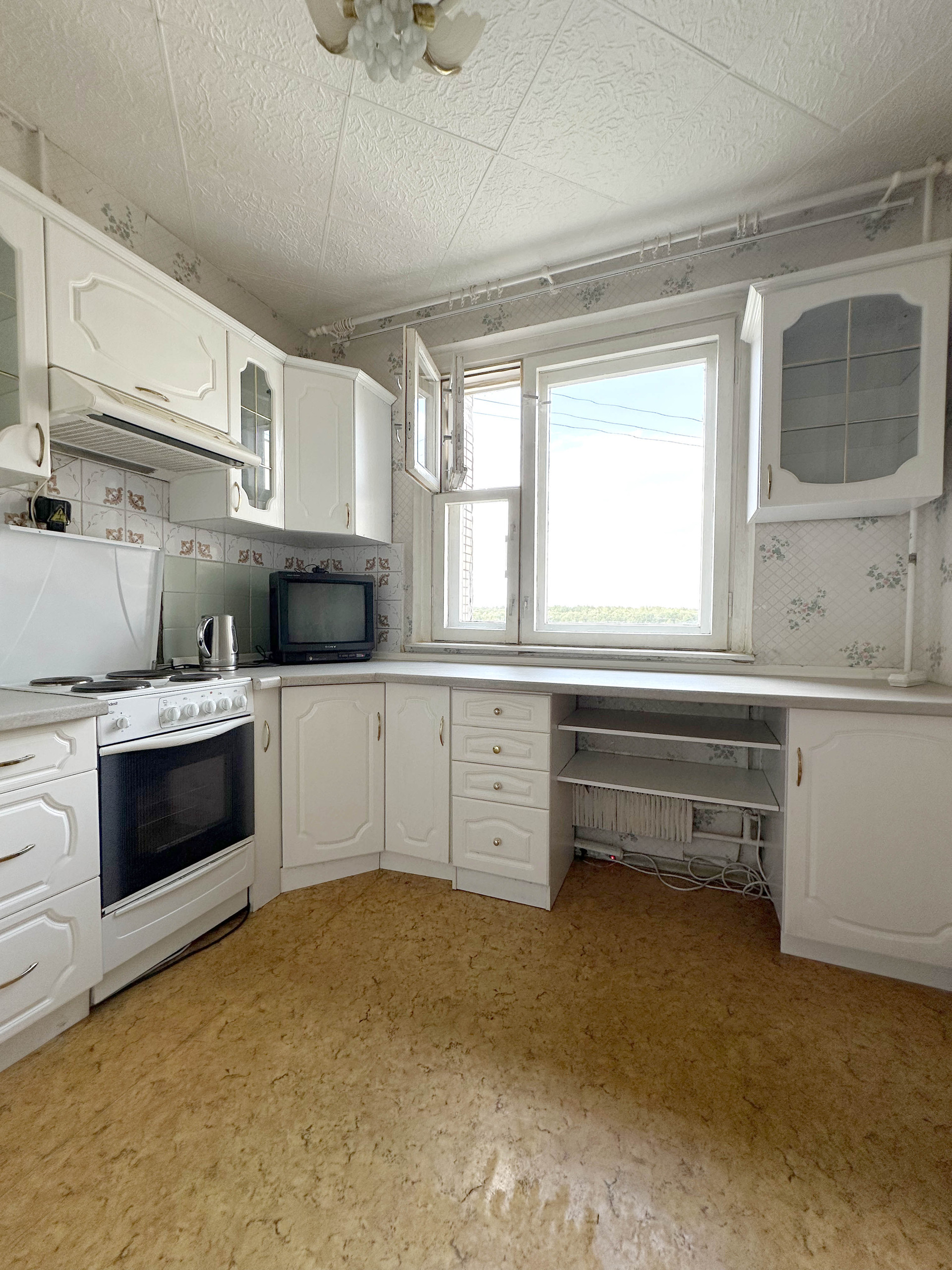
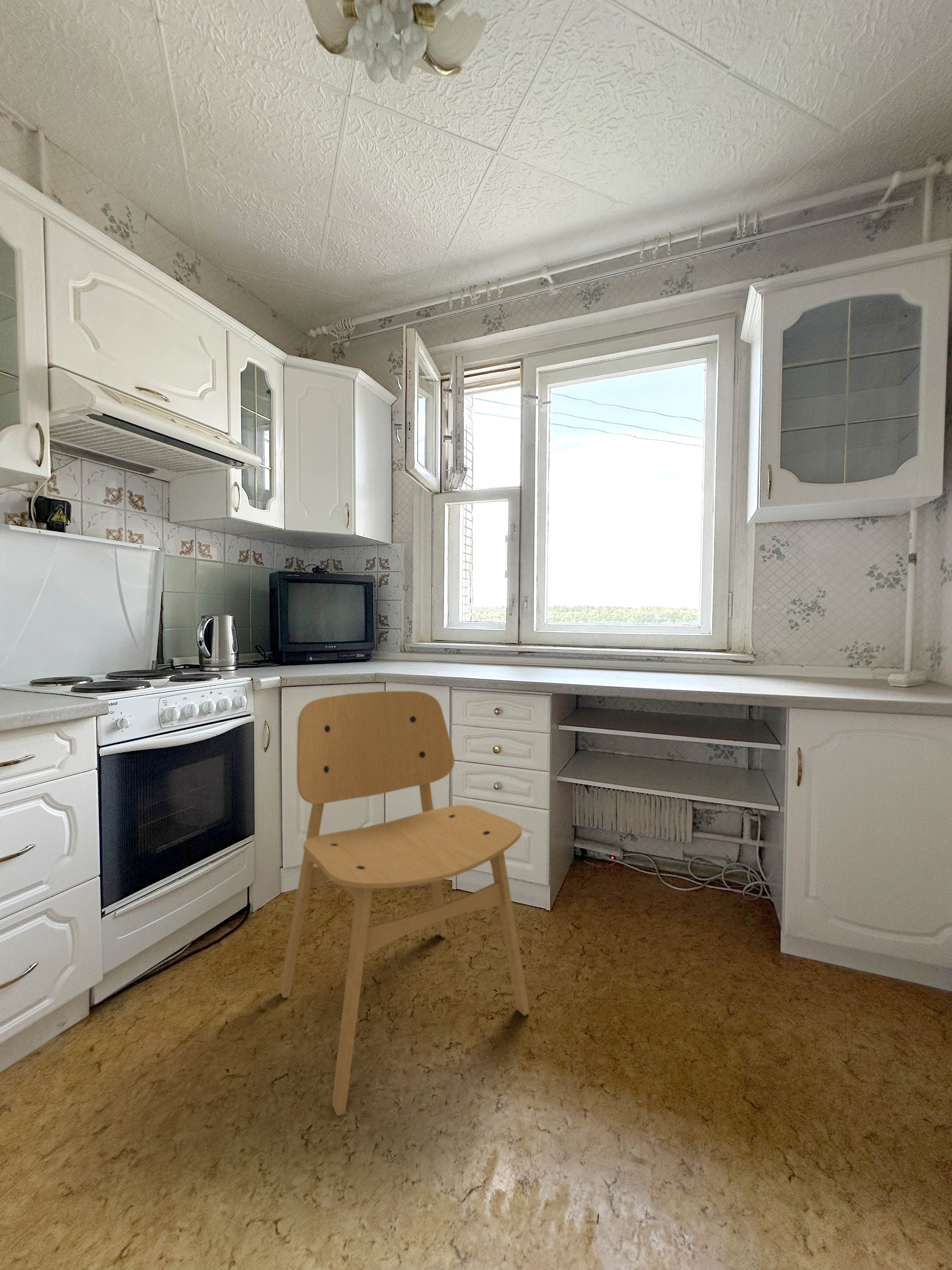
+ dining chair (402, 854)
